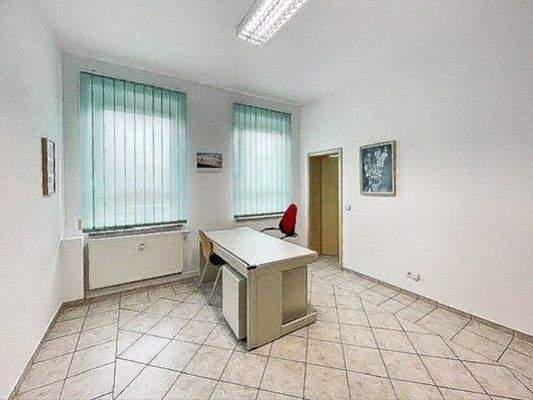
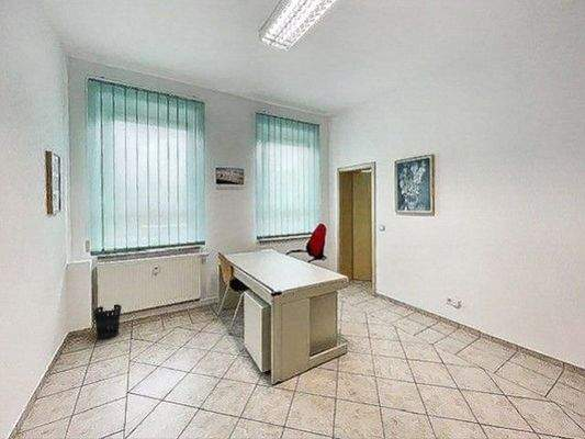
+ wastebasket (108, 320)
